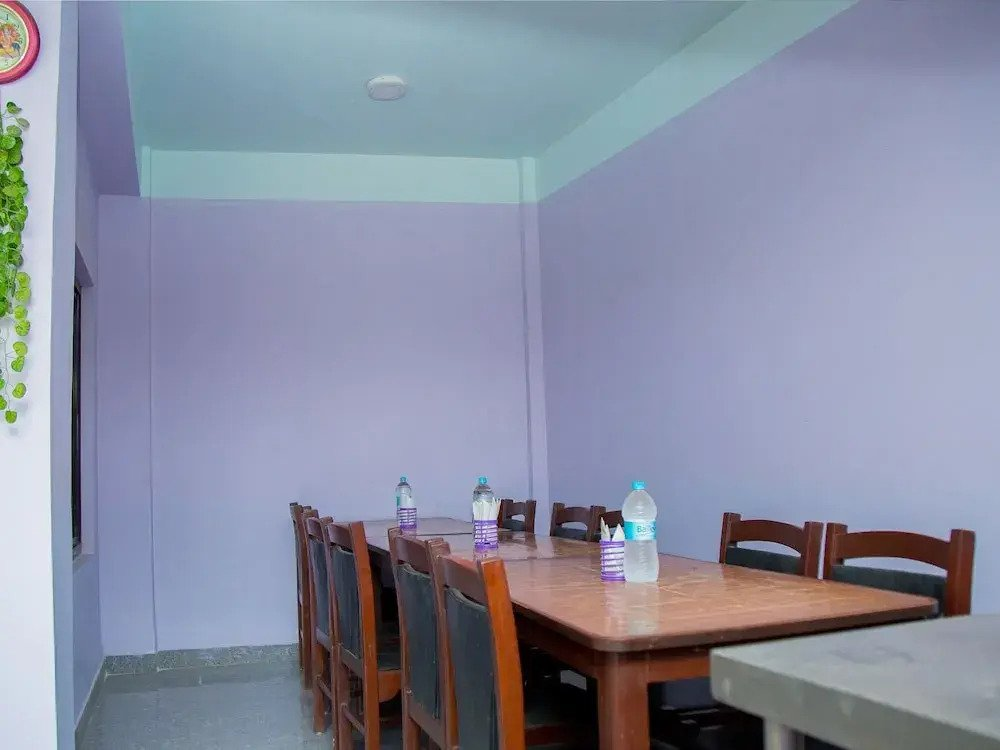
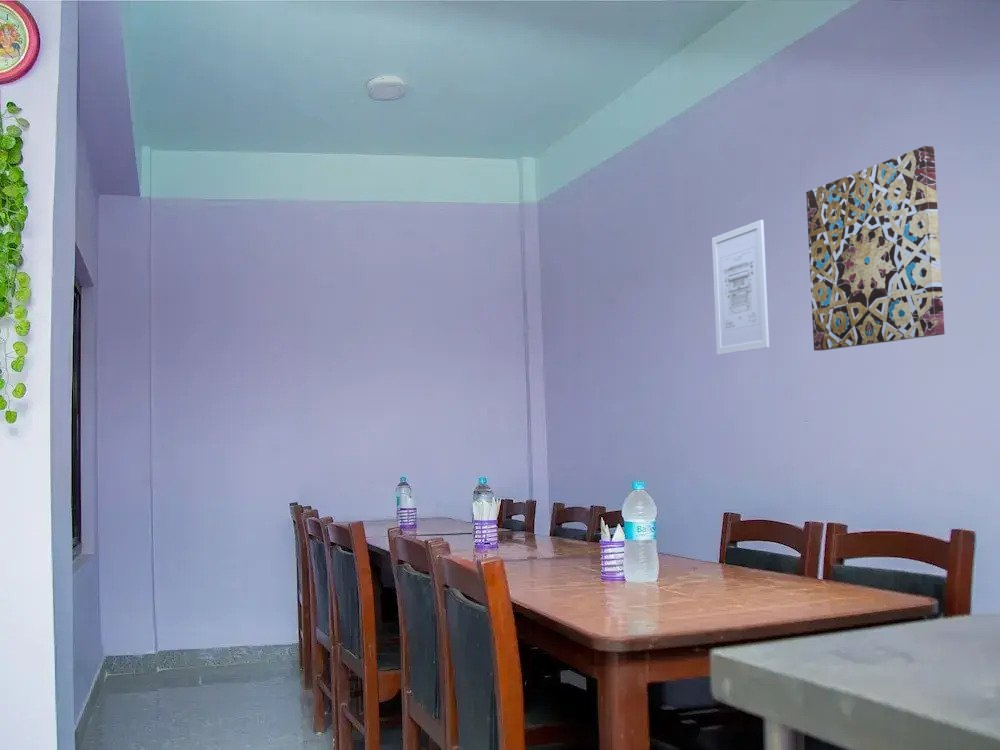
+ wall art (869, 256)
+ wall art (739, 289)
